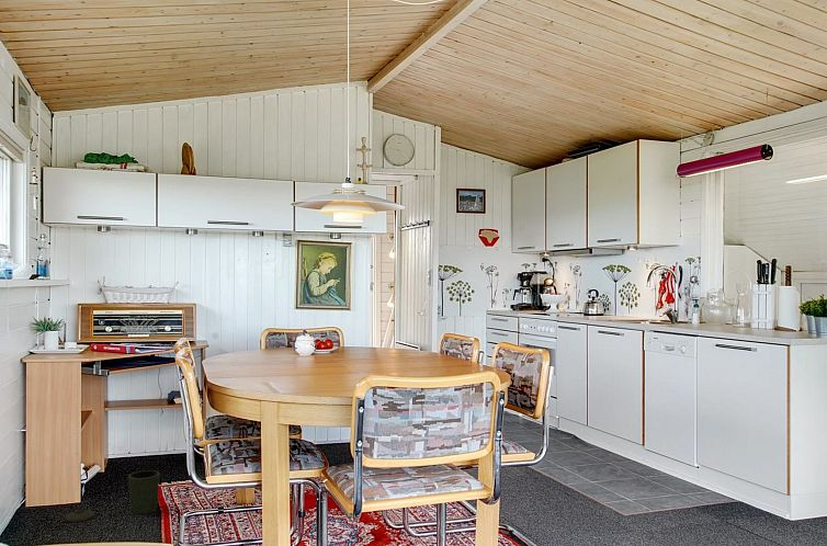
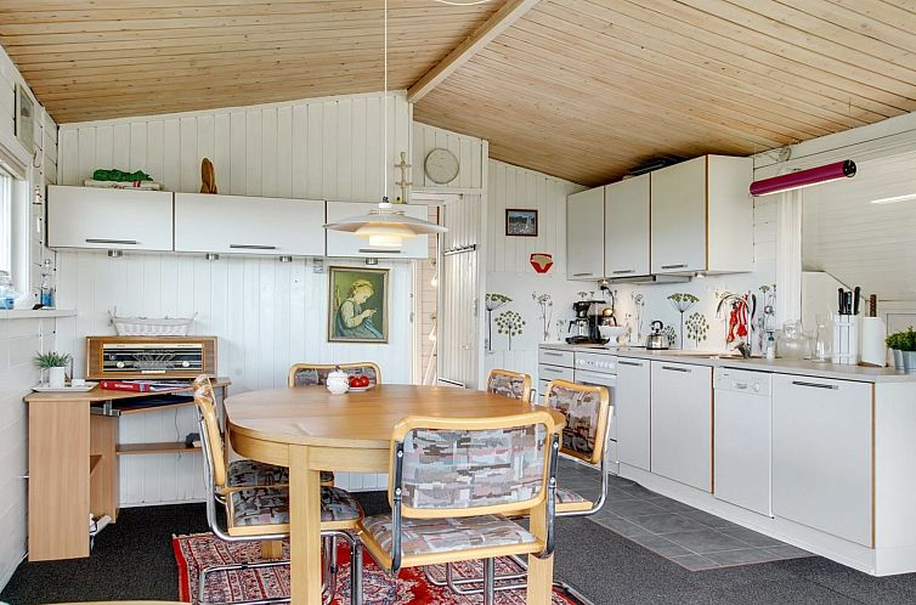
- trash can (129, 494)
